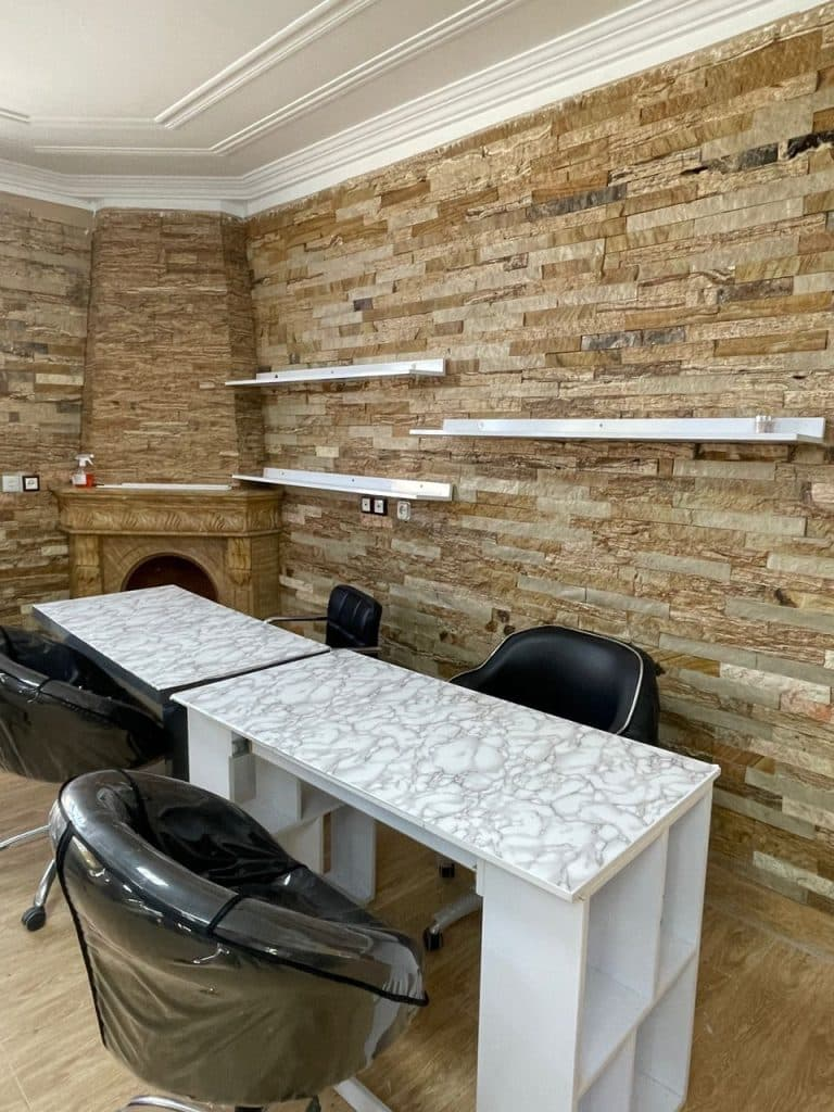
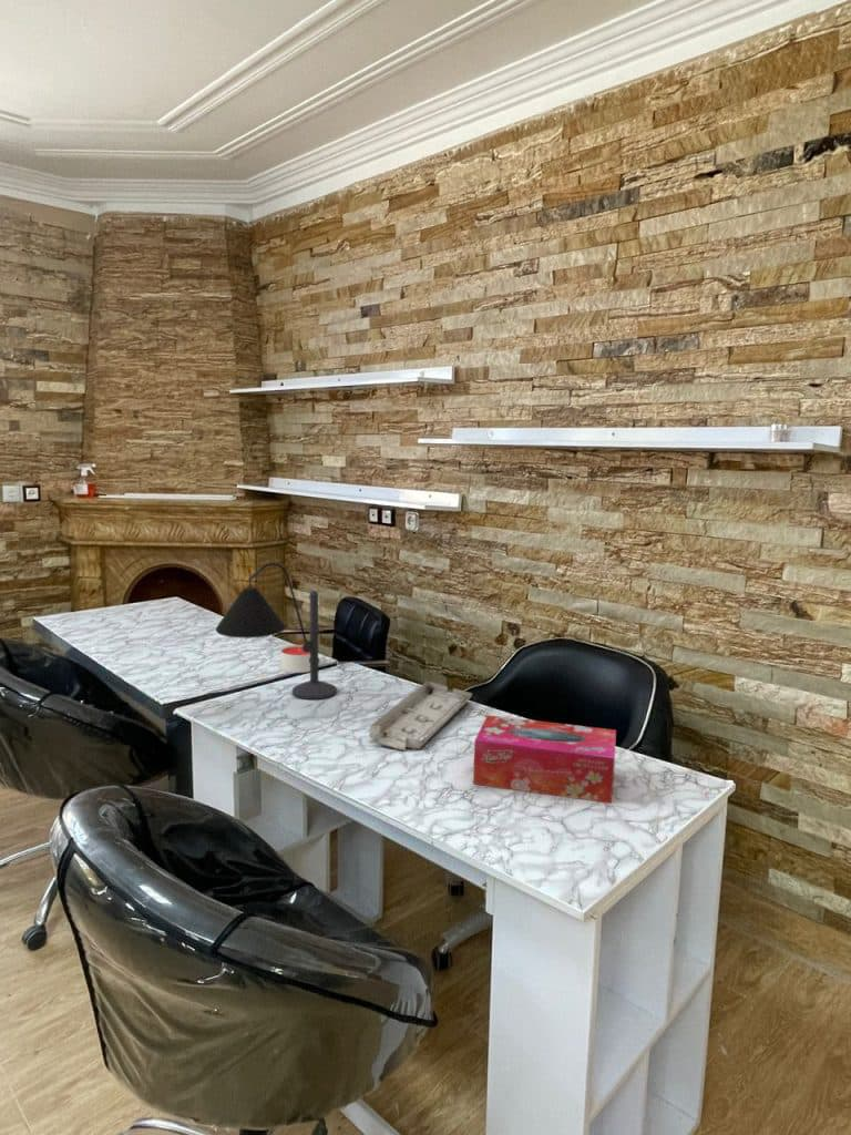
+ candle (299, 657)
+ desk lamp (279, 632)
+ organizer tray (422, 712)
+ tissue box (545, 756)
